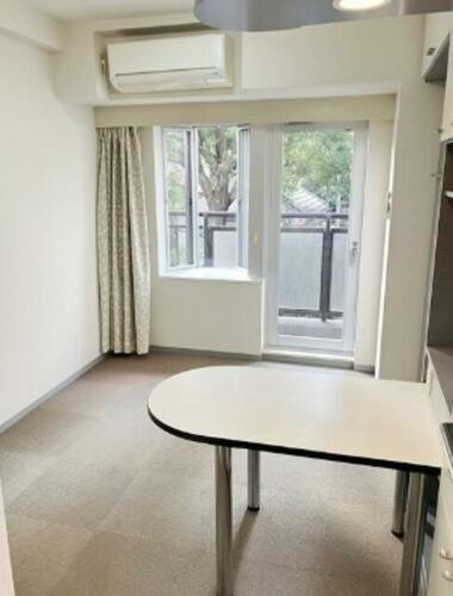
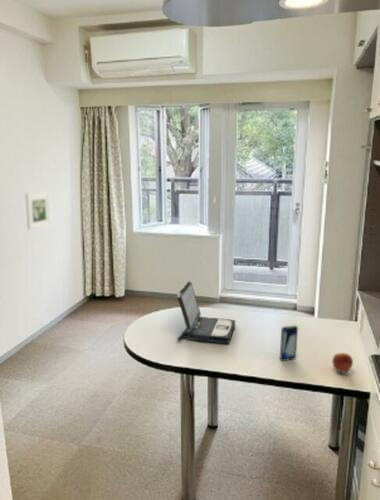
+ laptop (200, 313)
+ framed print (38, 210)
+ smartphone (288, 343)
+ apple (342, 362)
